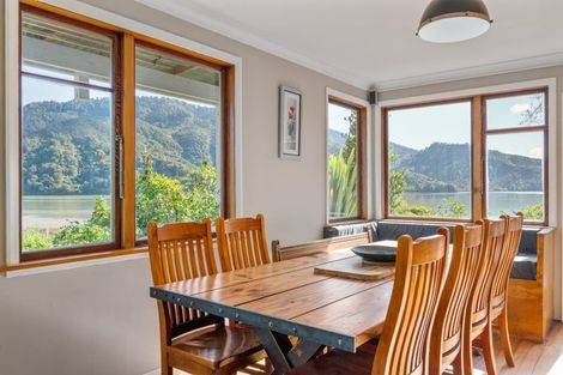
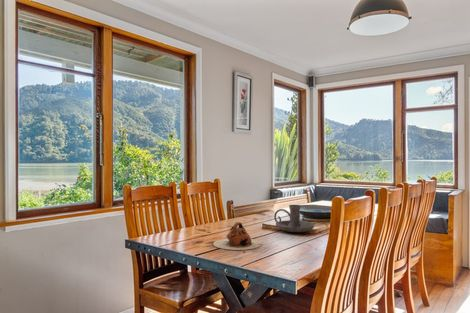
+ candle holder (291, 217)
+ teapot (237, 232)
